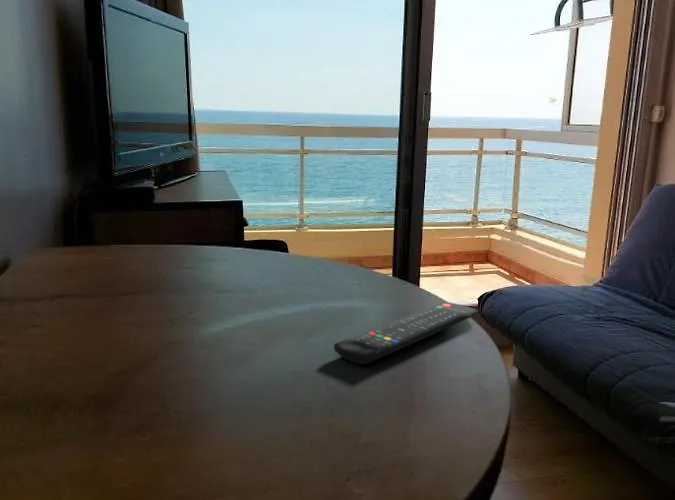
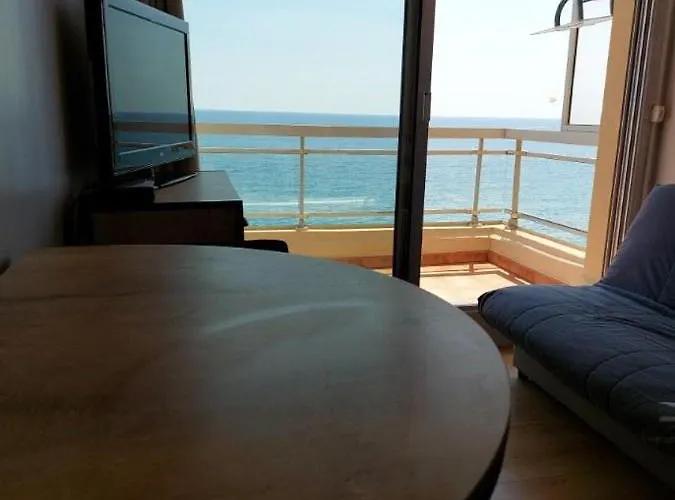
- remote control (412, 330)
